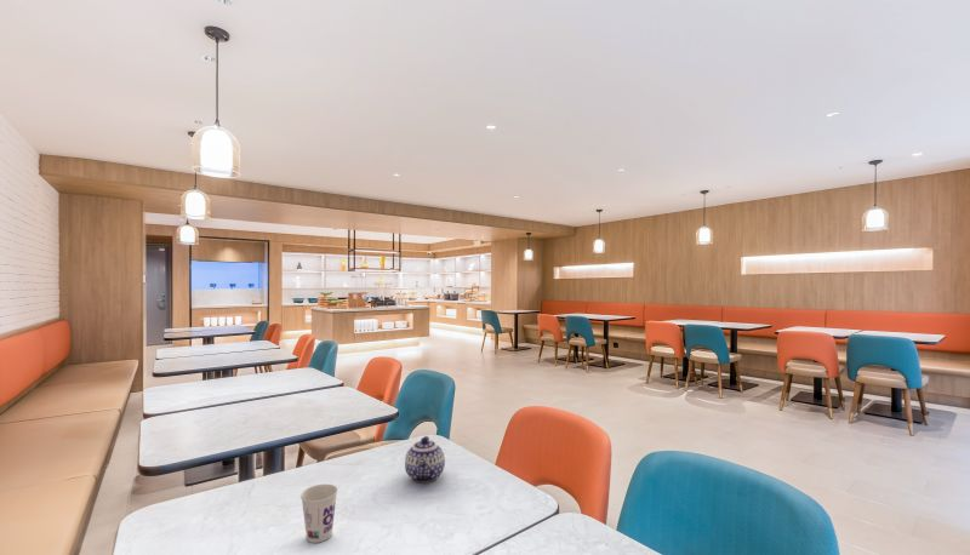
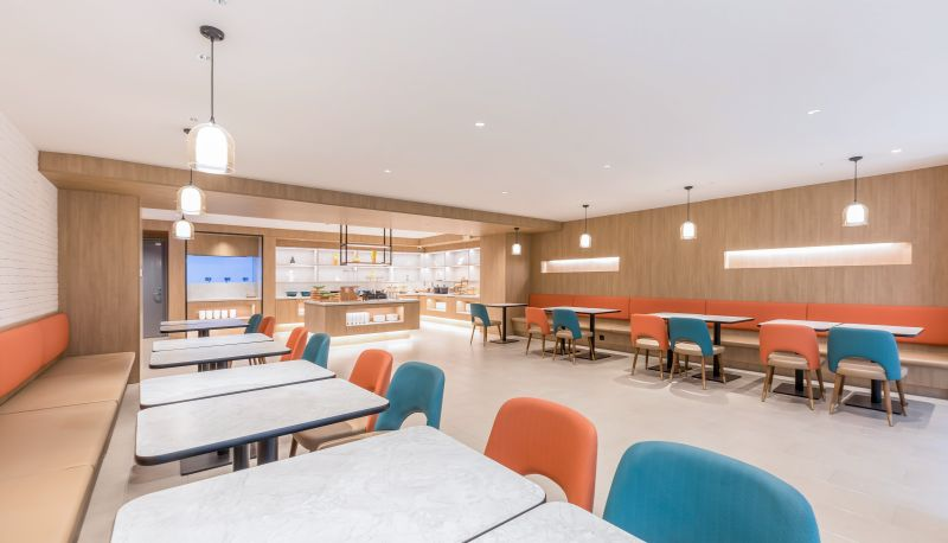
- cup (319, 513)
- teapot (424, 457)
